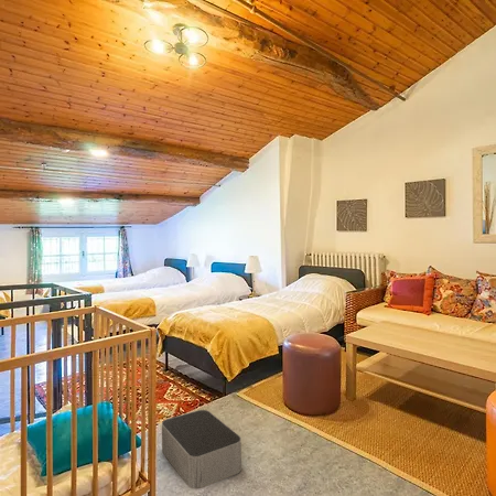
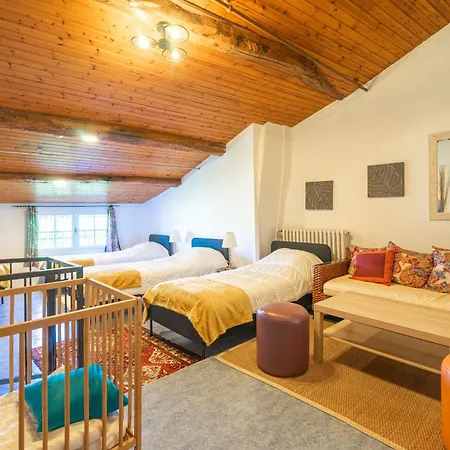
- storage bin (200, 444)
